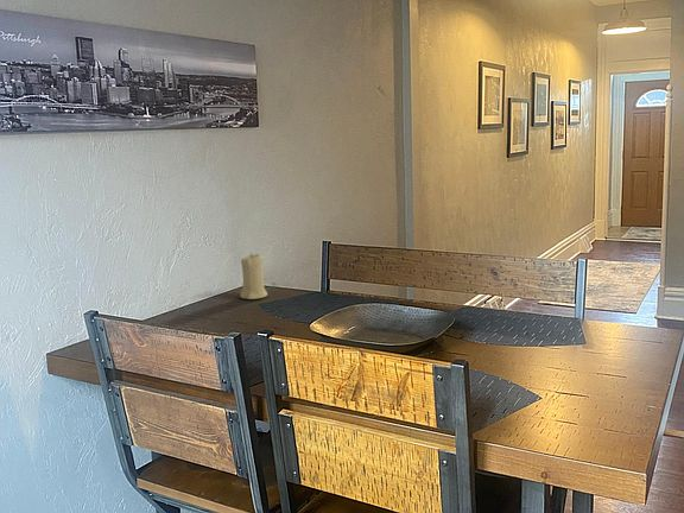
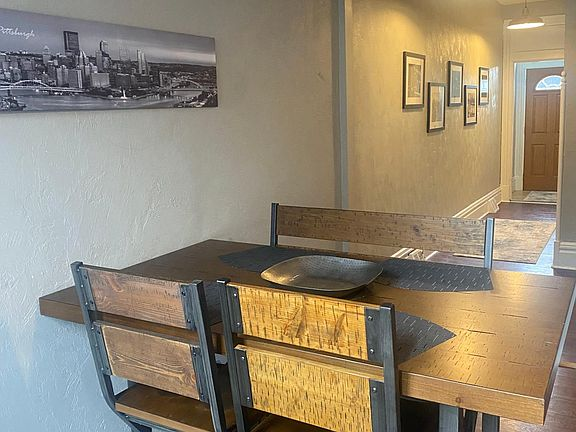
- candle (253, 274)
